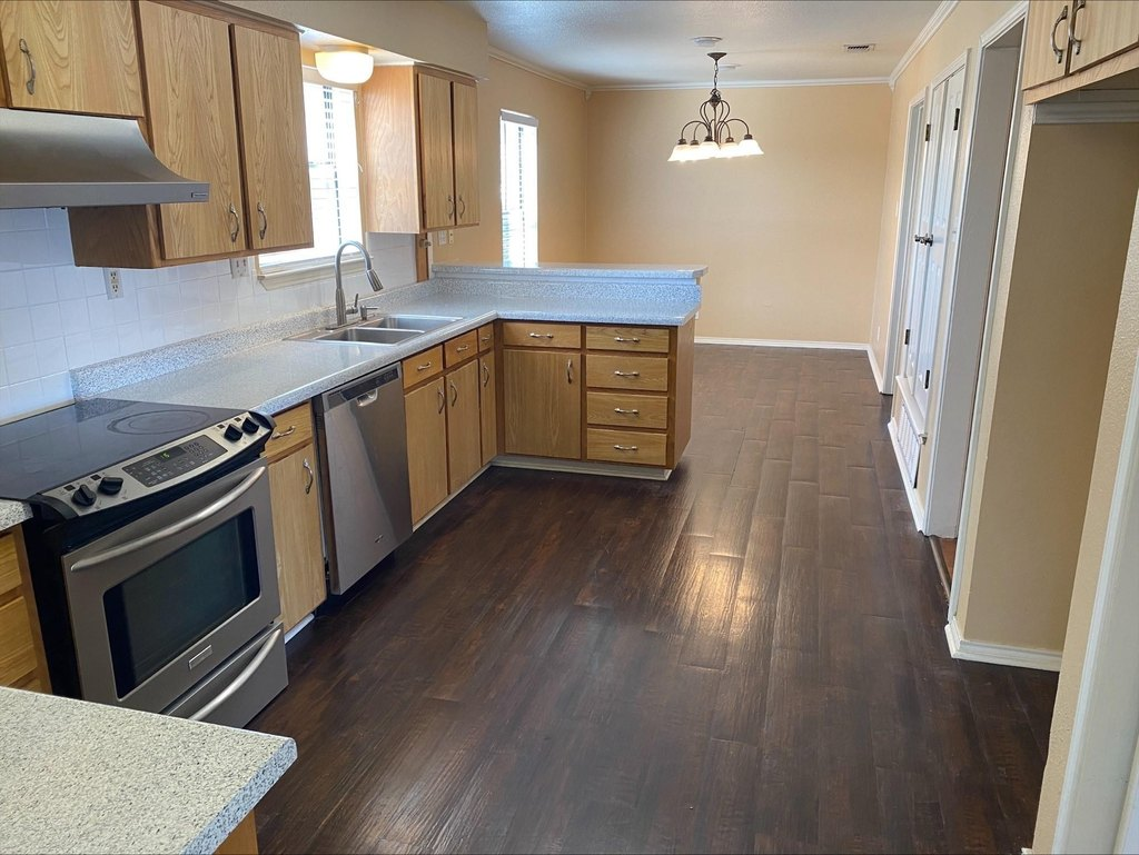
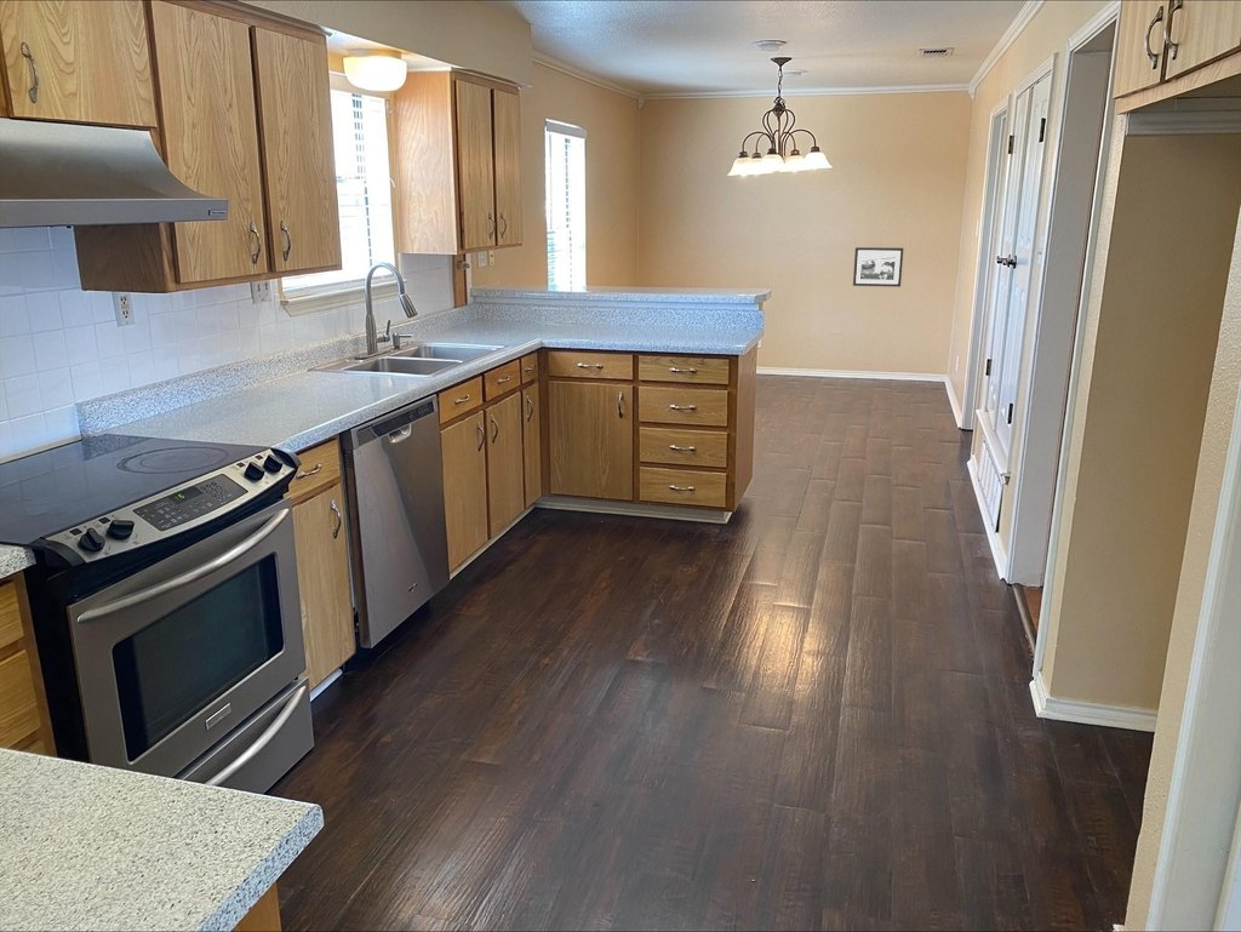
+ picture frame (877, 267)
